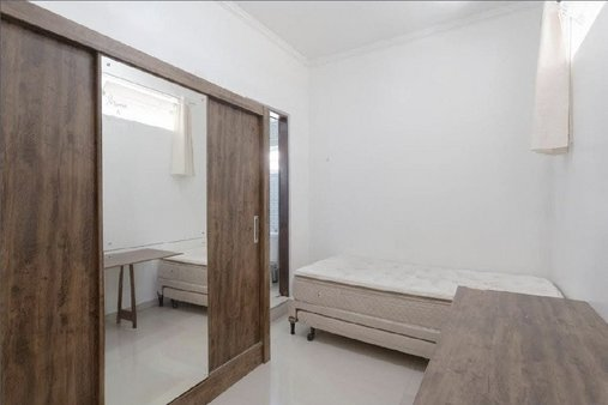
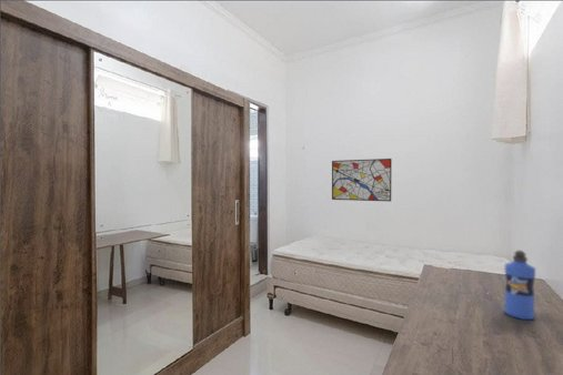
+ wall art (360, 180)
+ water bottle (519, 282)
